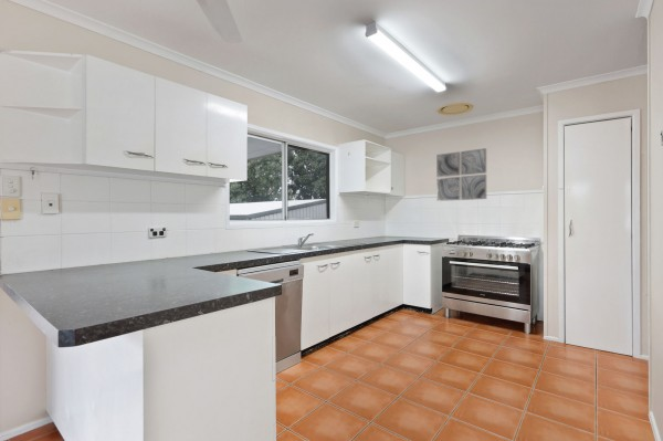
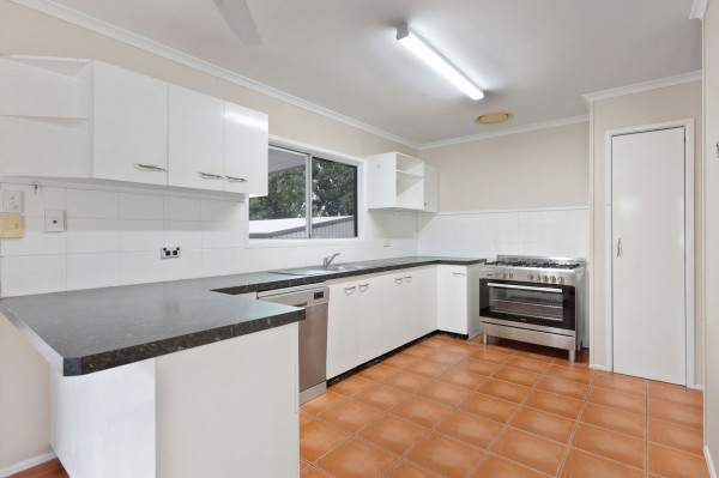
- wall art (460, 175)
